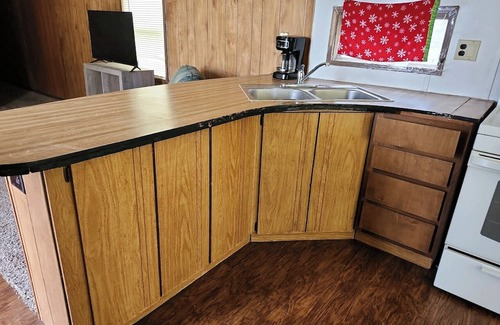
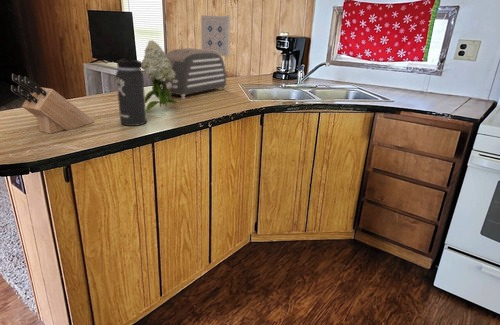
+ toaster (192, 71)
+ thermos bottle (132, 87)
+ flower (158, 76)
+ knife block (53, 101)
+ wall art (215, 35)
